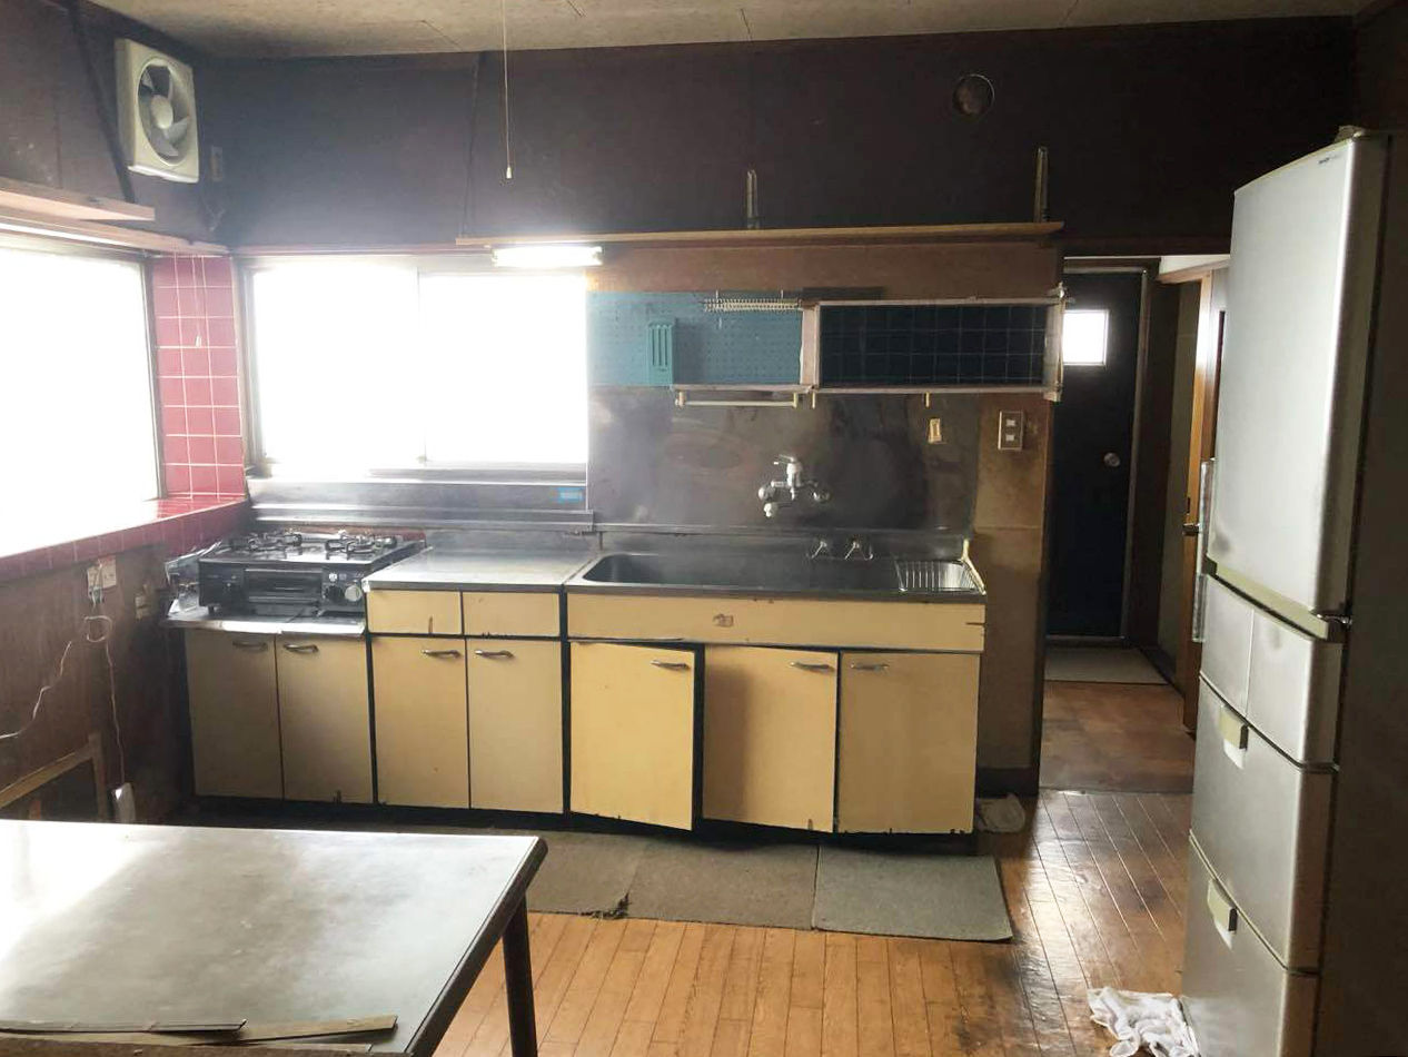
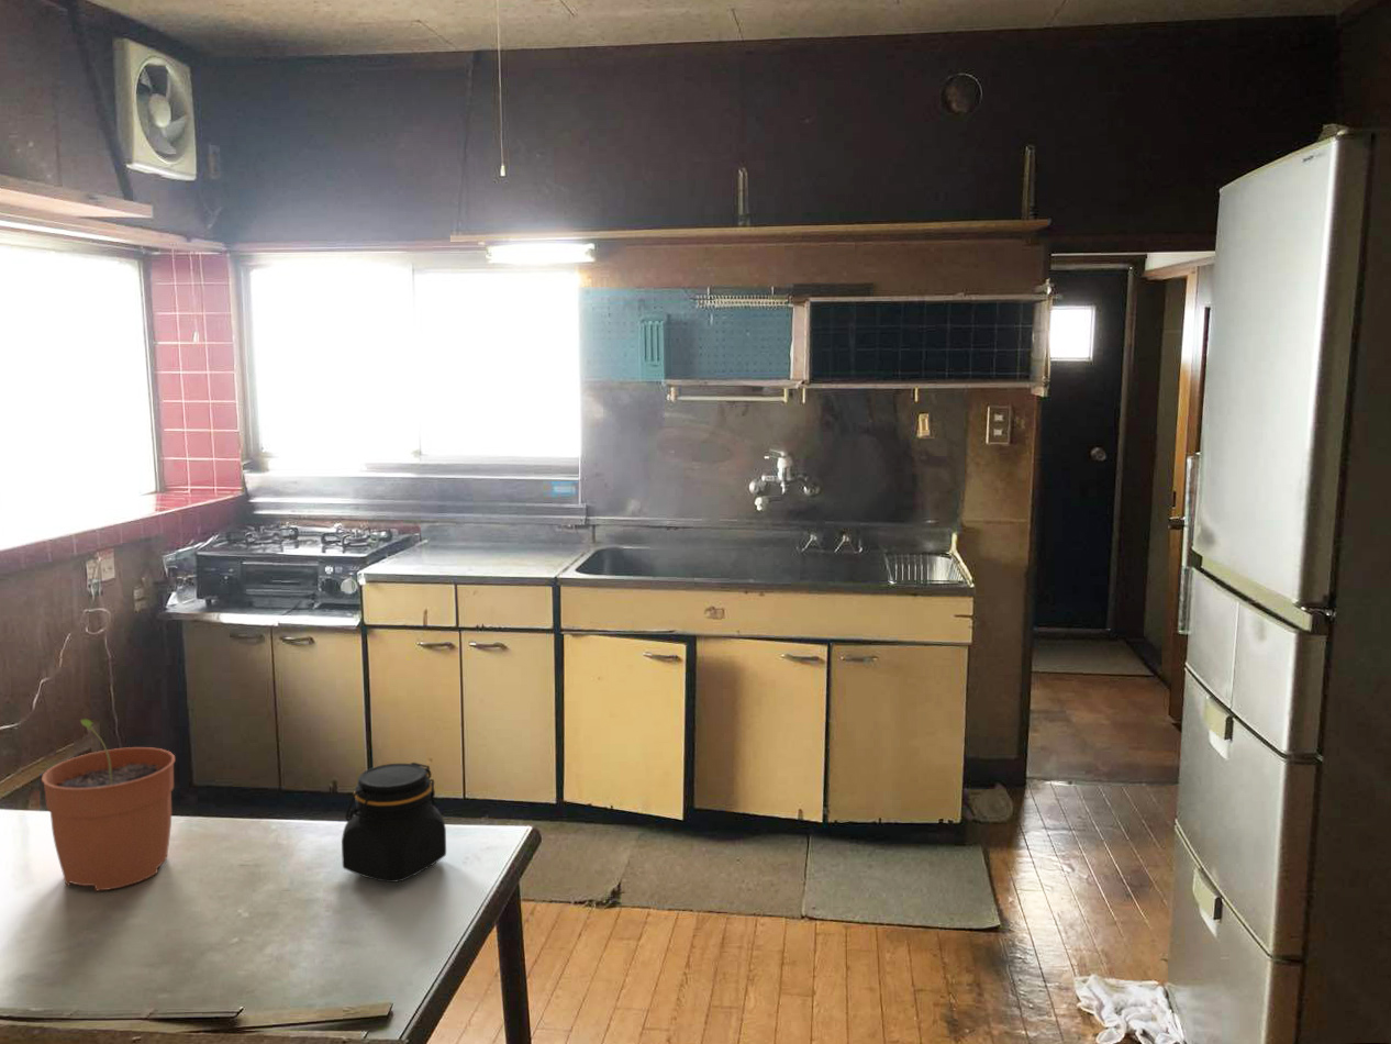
+ plant pot (111, 792)
+ jar (393, 821)
